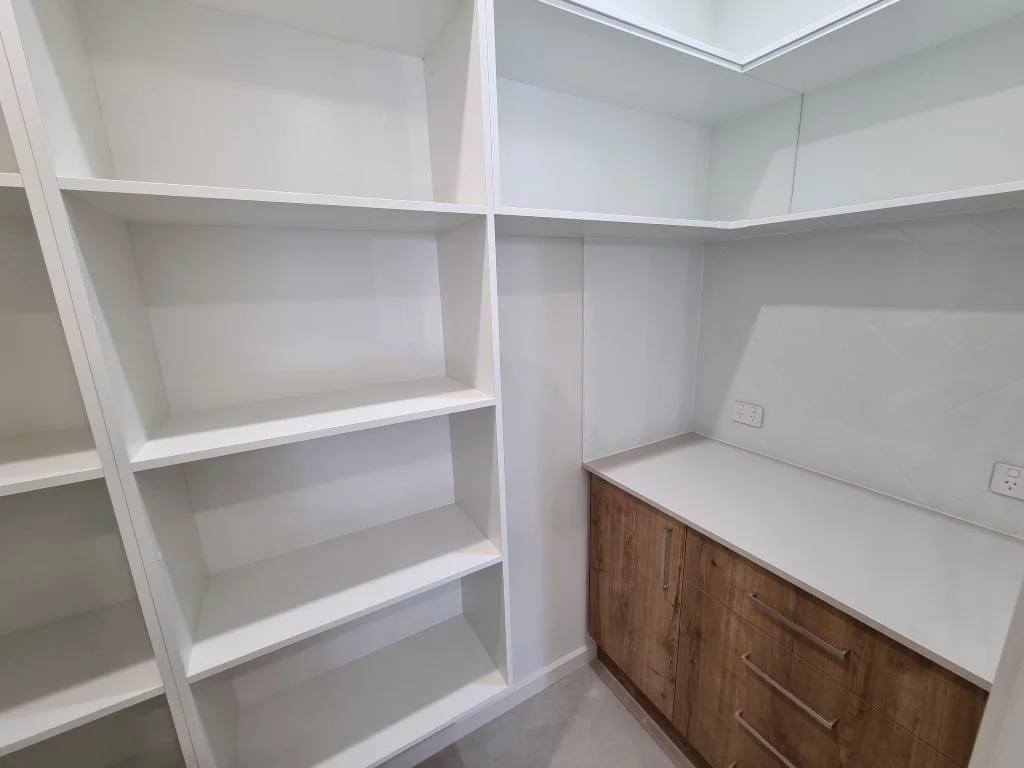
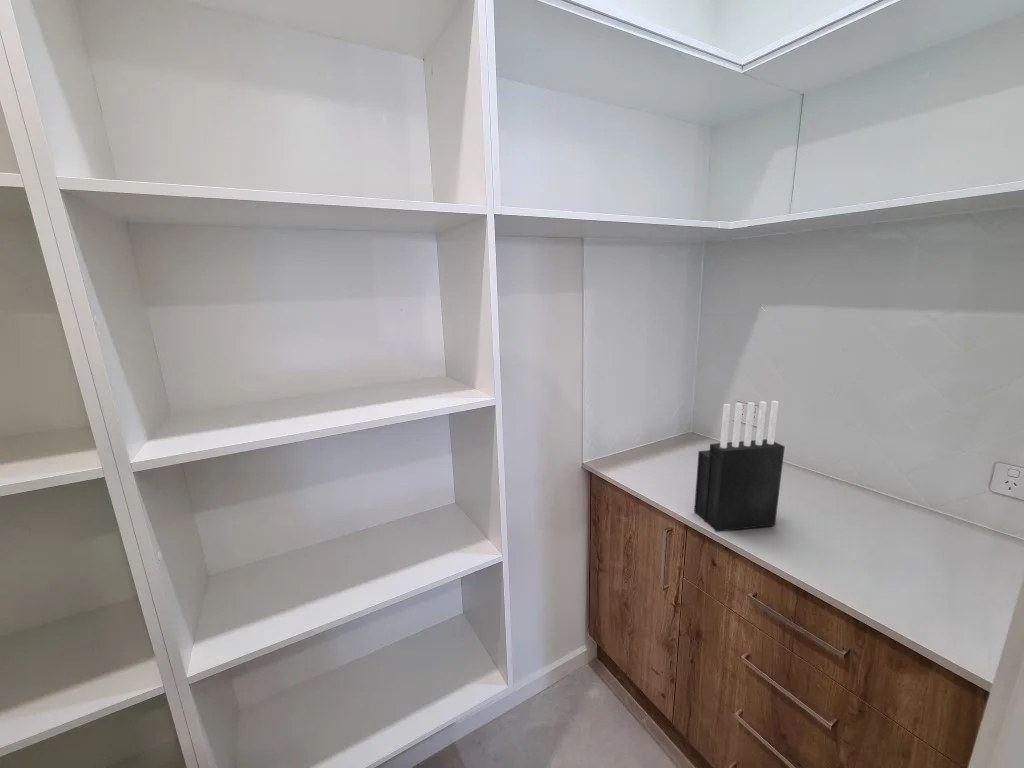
+ knife block (735, 460)
